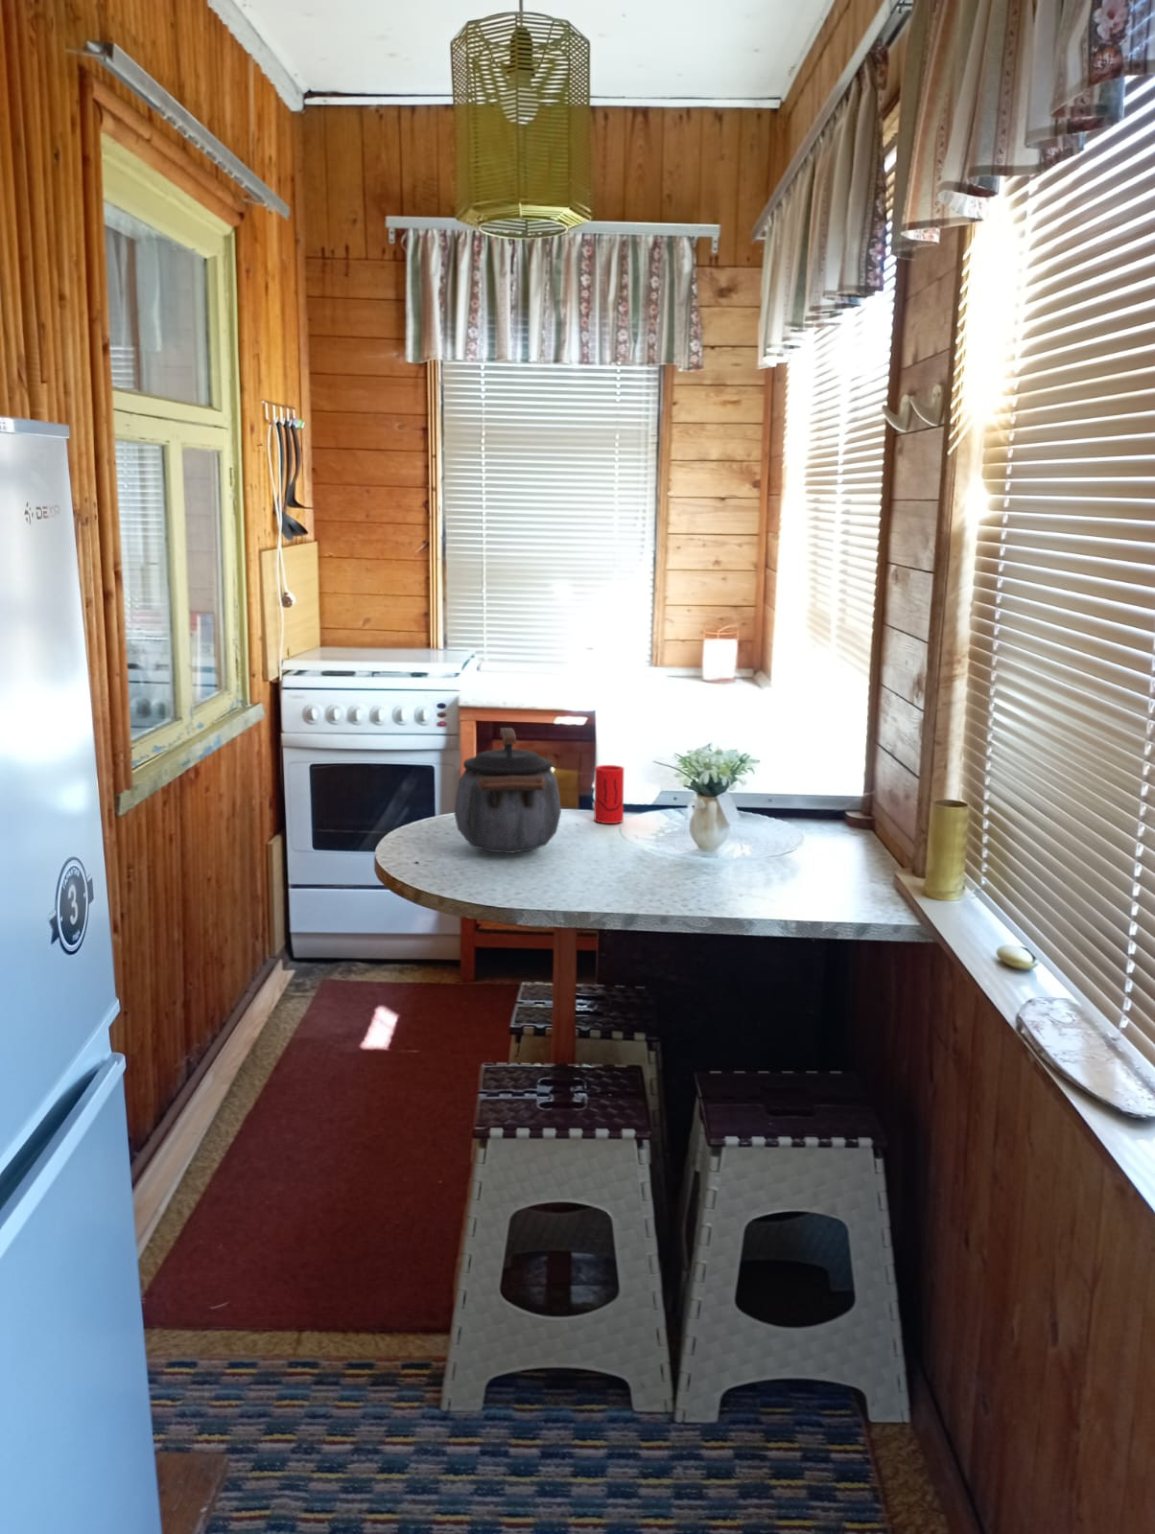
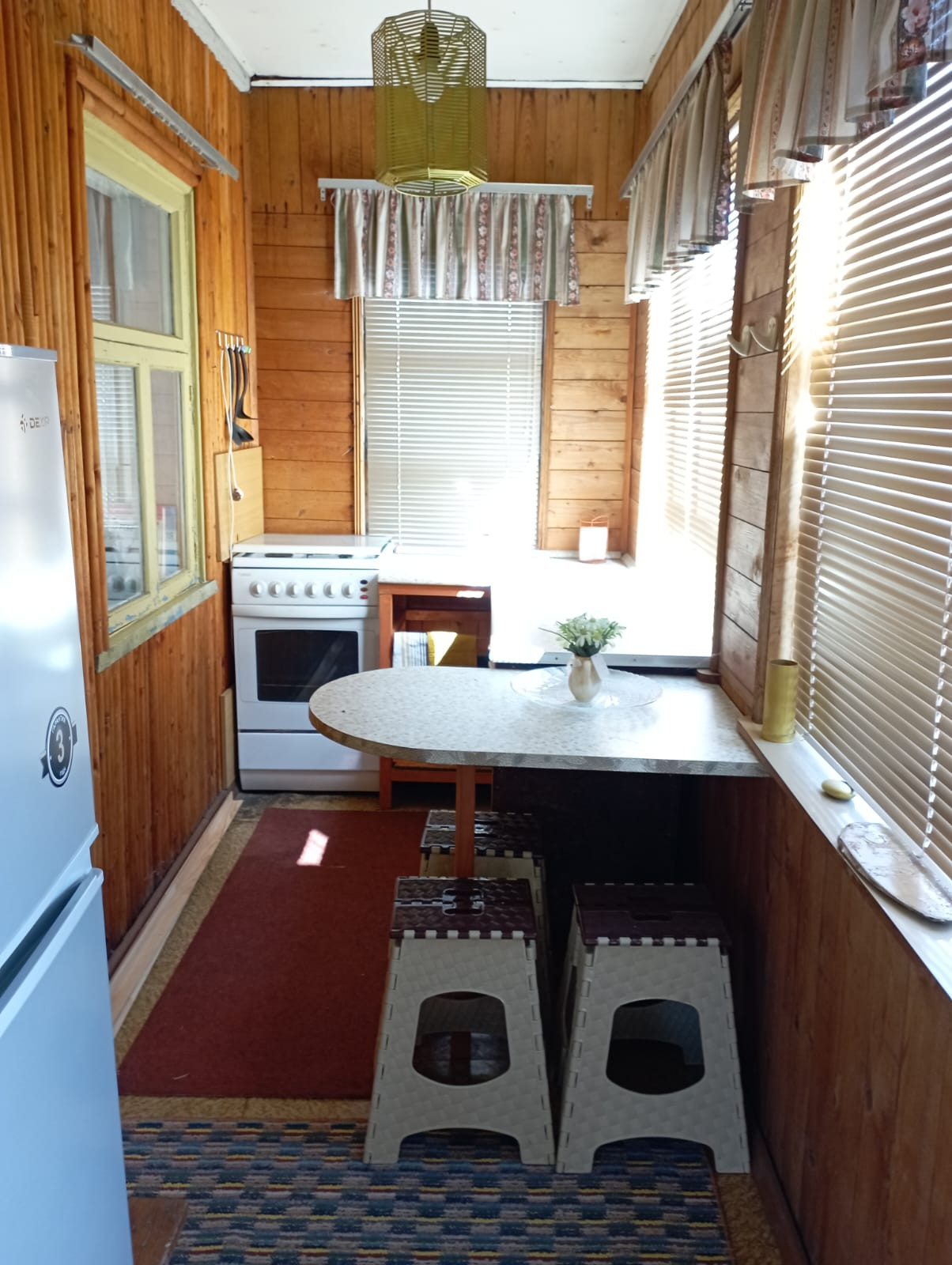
- kettle (507, 789)
- cup (609, 794)
